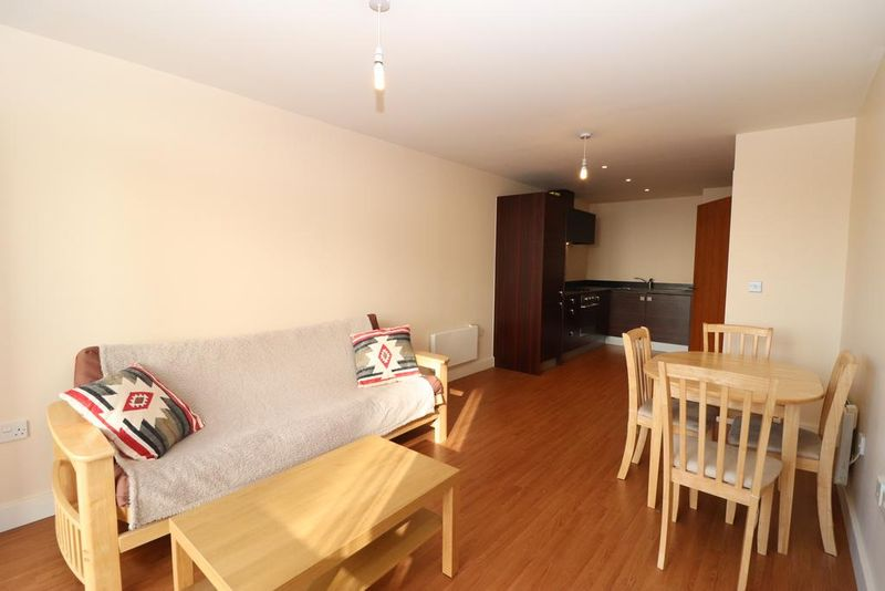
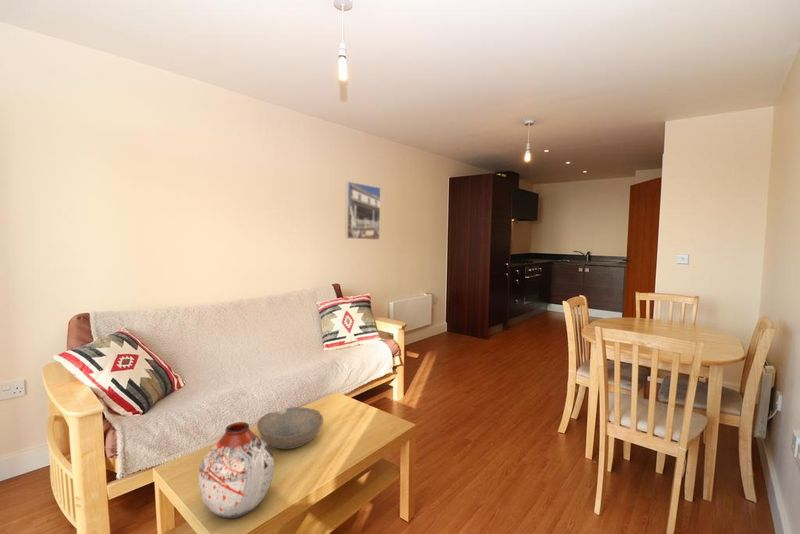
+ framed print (363, 212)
+ bowl (290, 430)
+ vase (237, 467)
